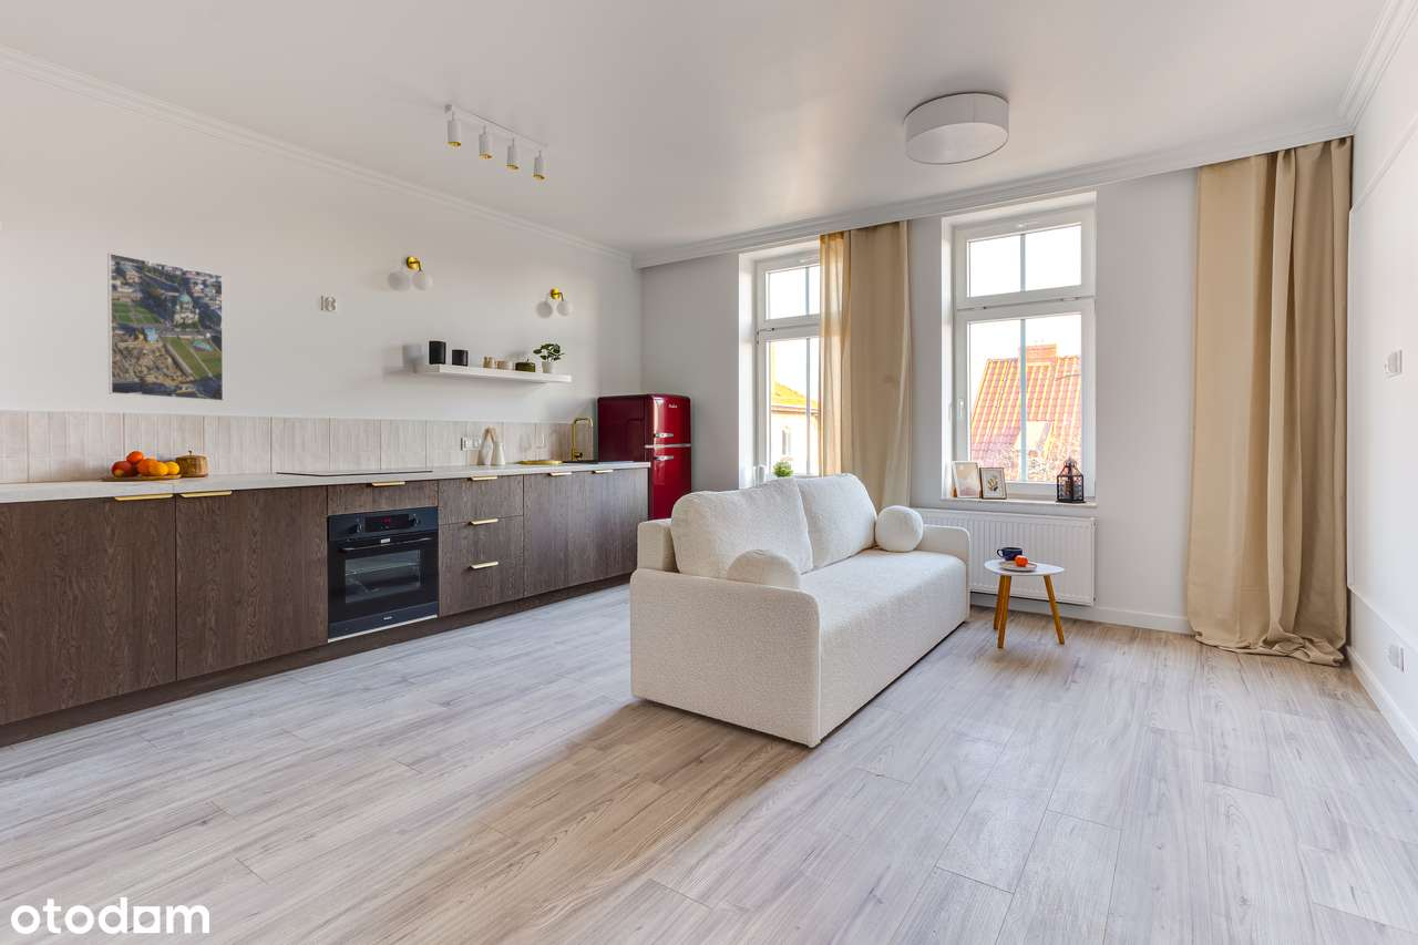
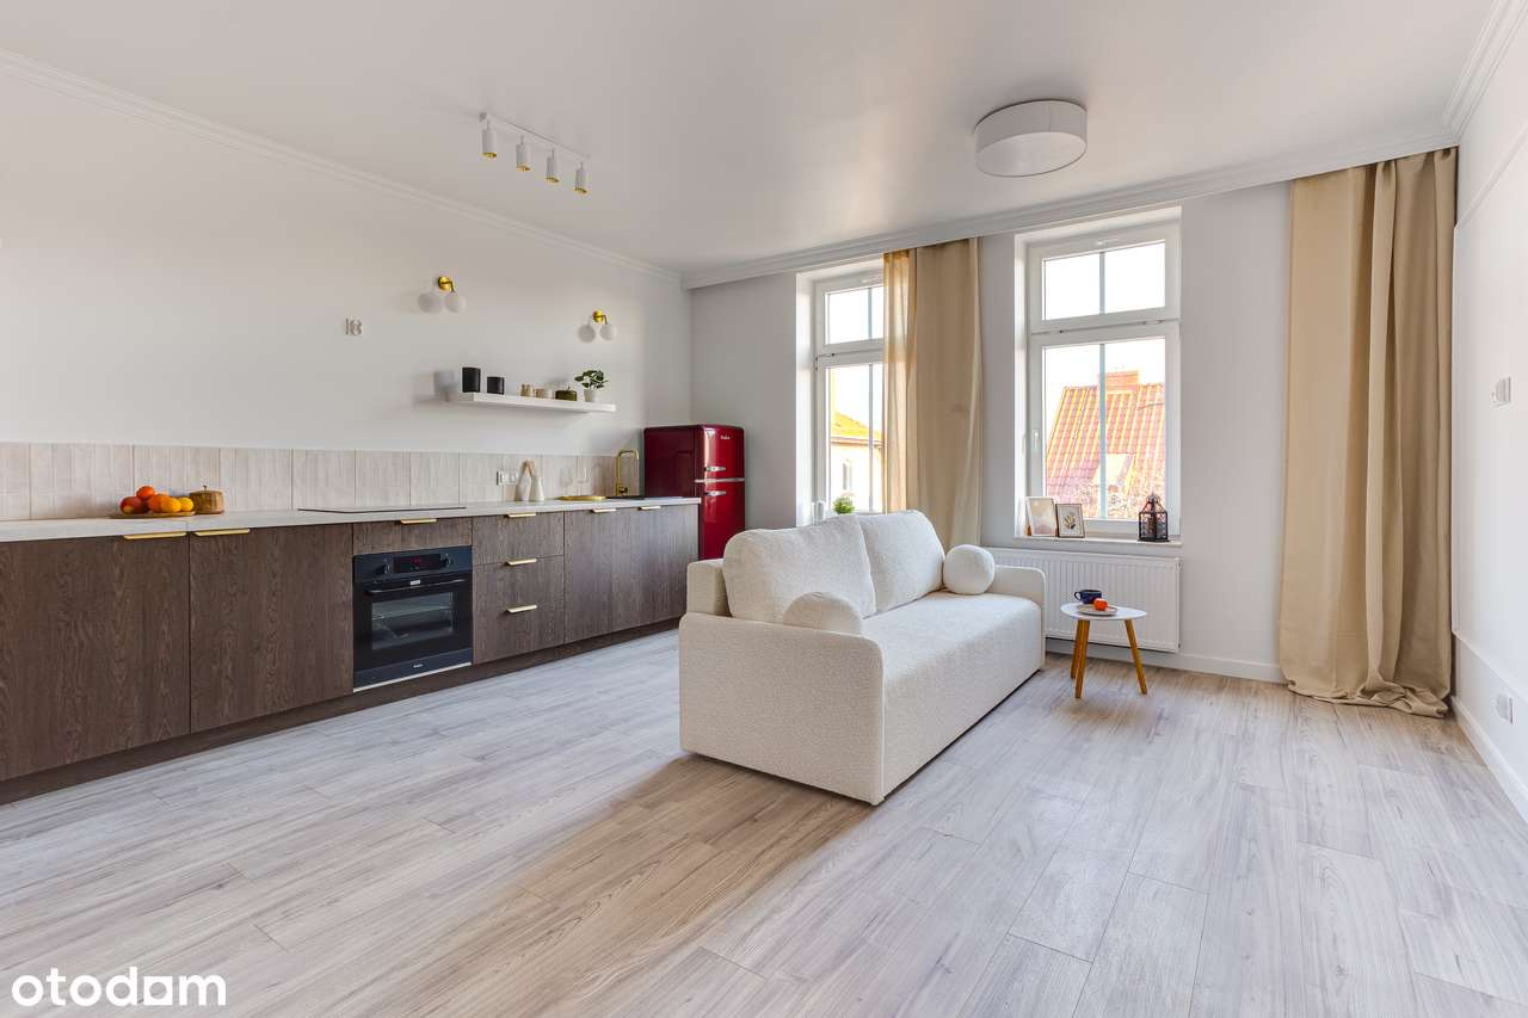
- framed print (168, 331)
